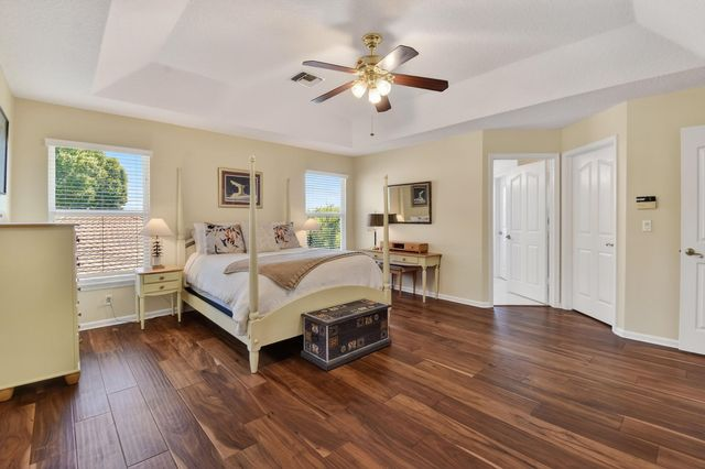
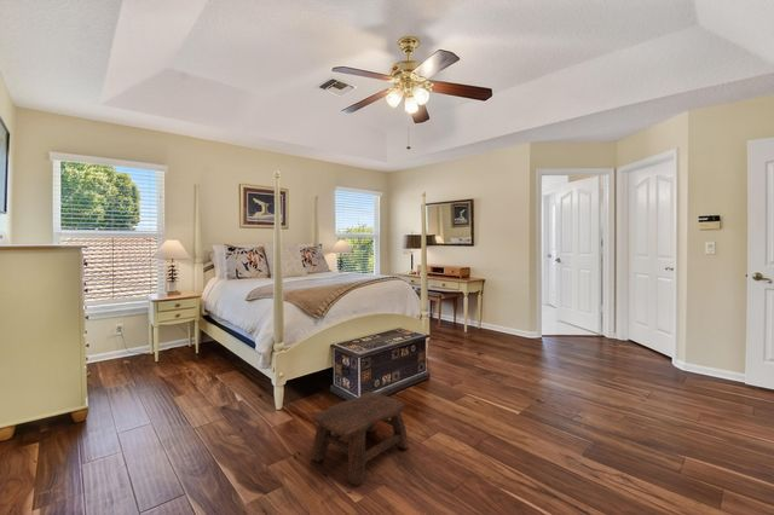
+ stool (363, 430)
